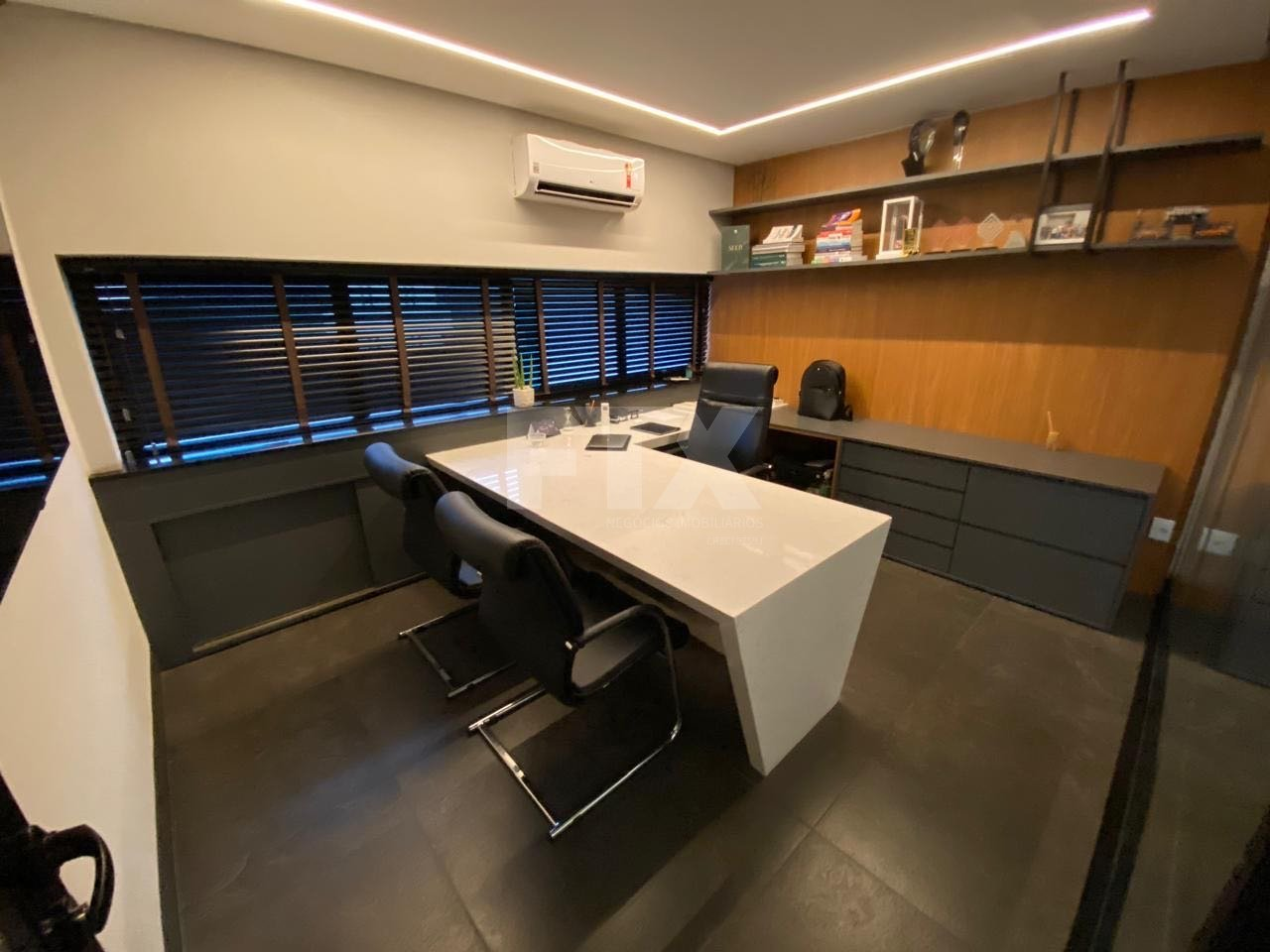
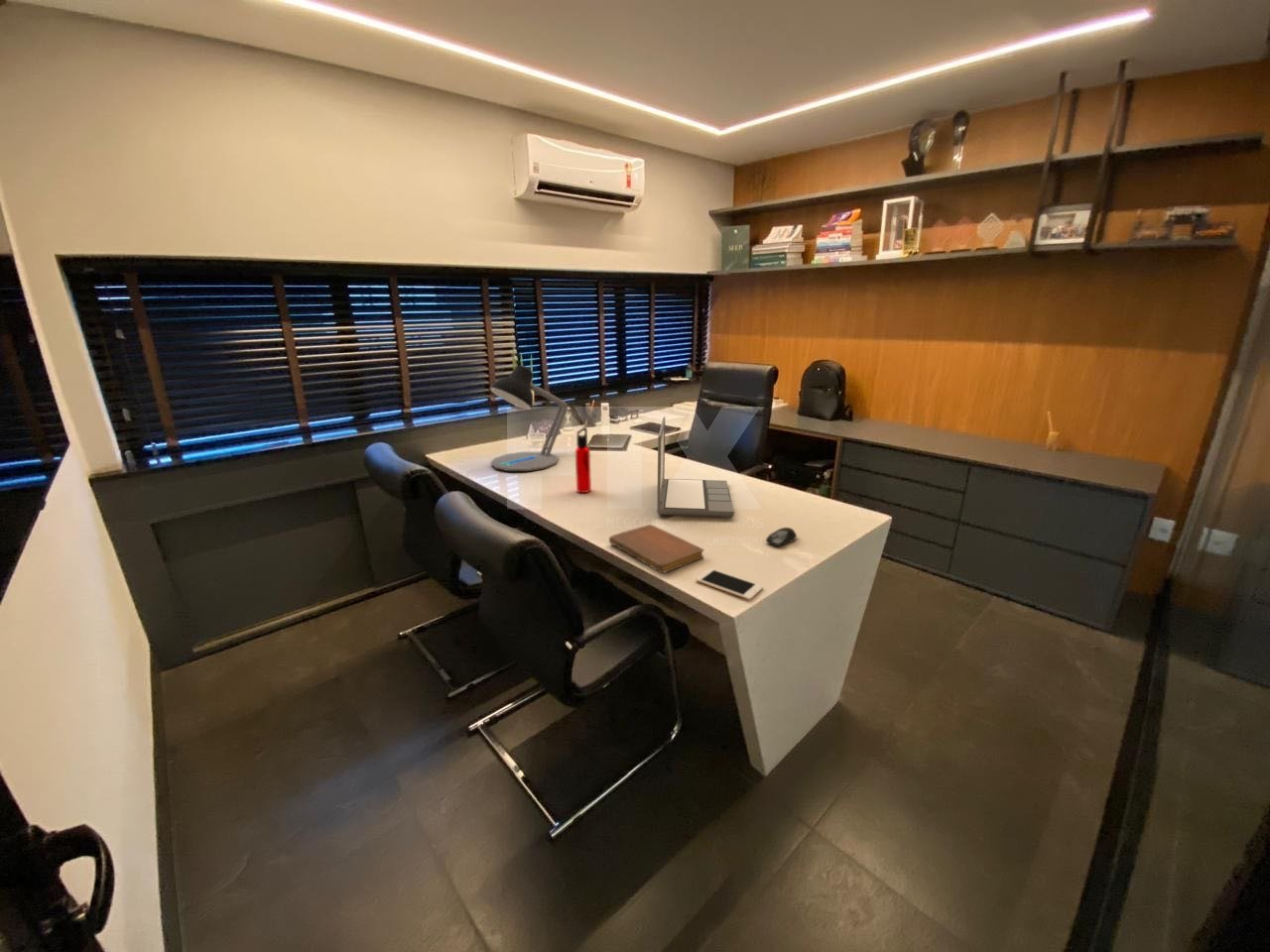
+ desk lamp (530, 409)
+ water bottle (582, 459)
+ computer mouse (781, 536)
+ notebook (655, 546)
+ cell phone (728, 583)
+ laptop (695, 480)
